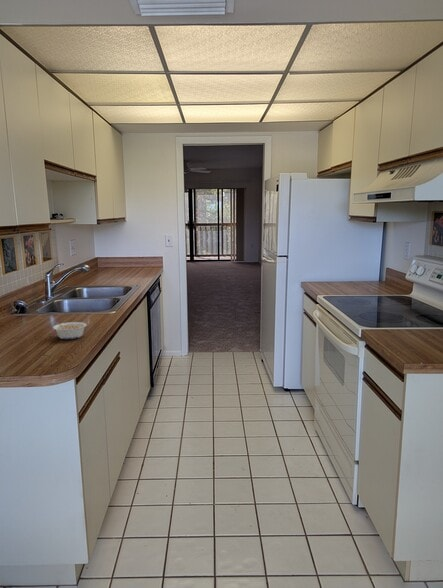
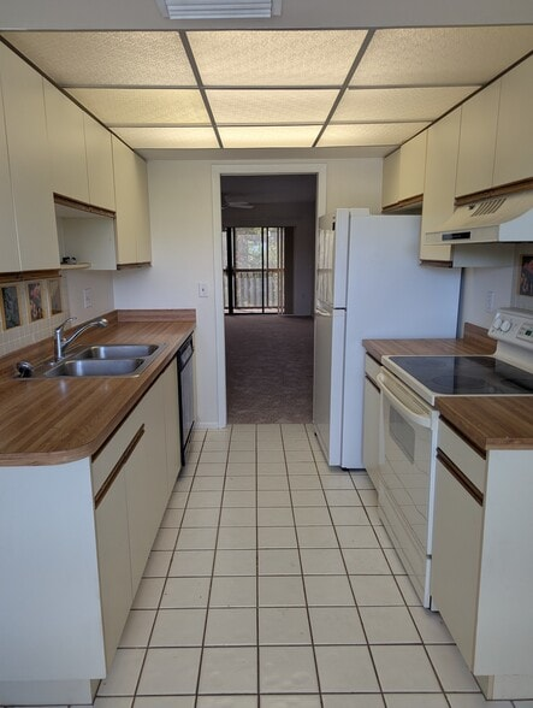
- legume (68, 330)
